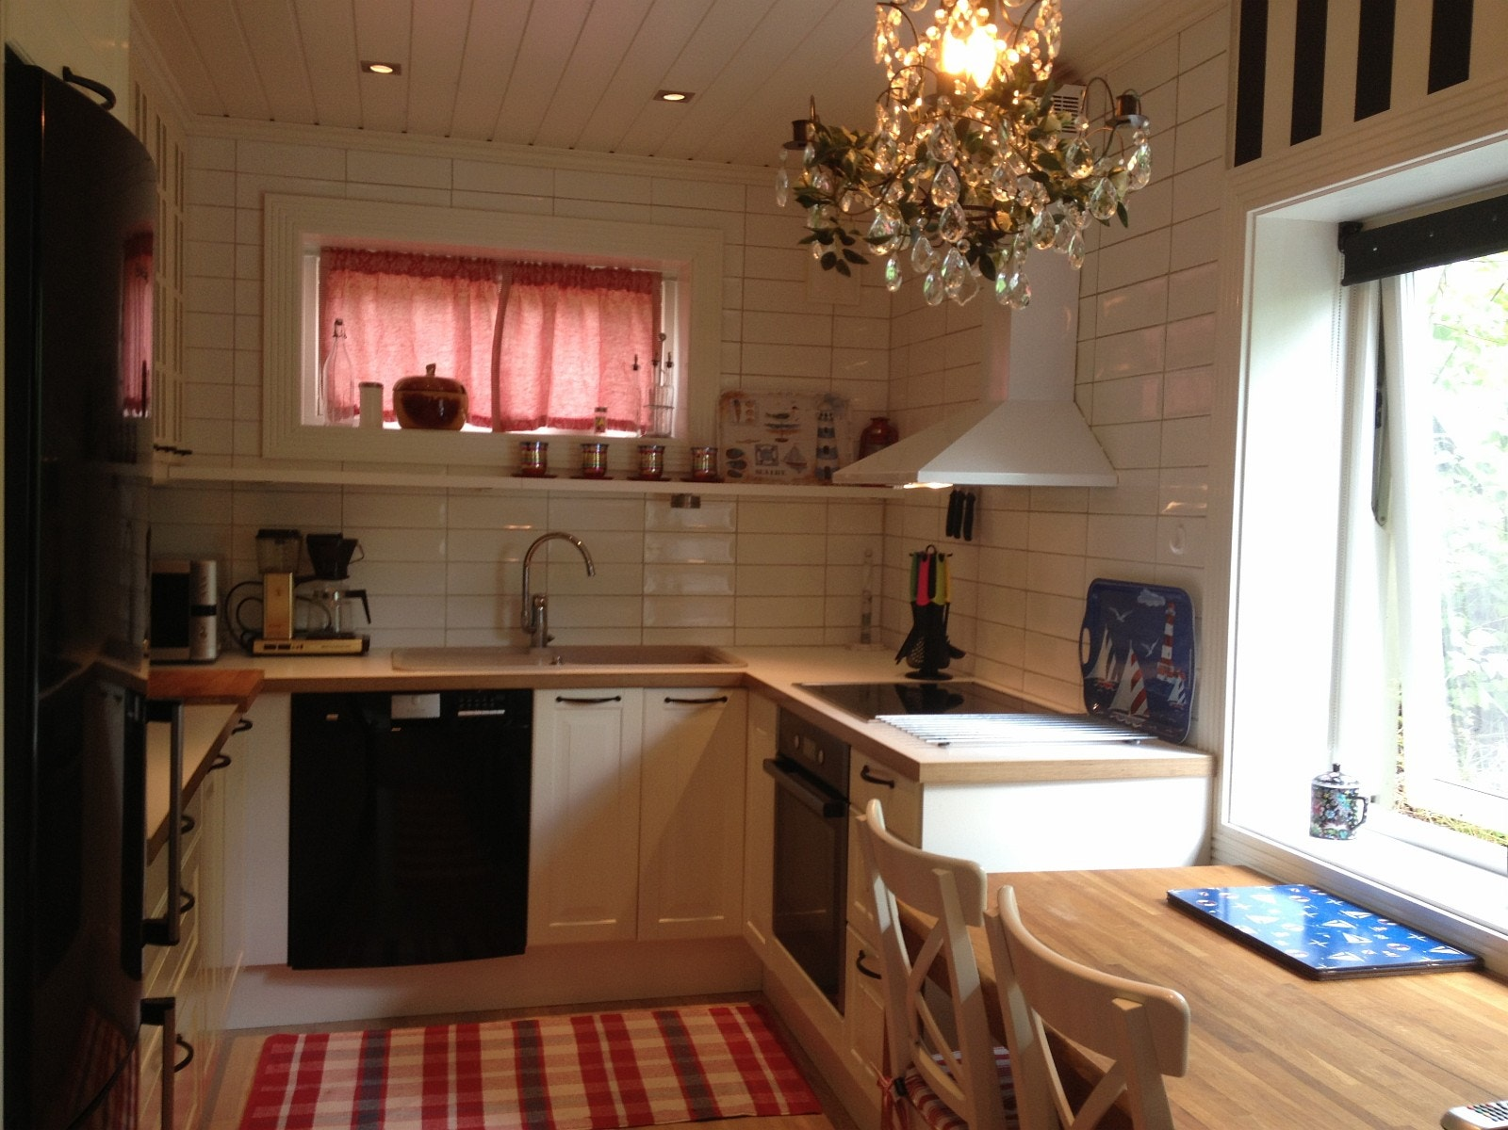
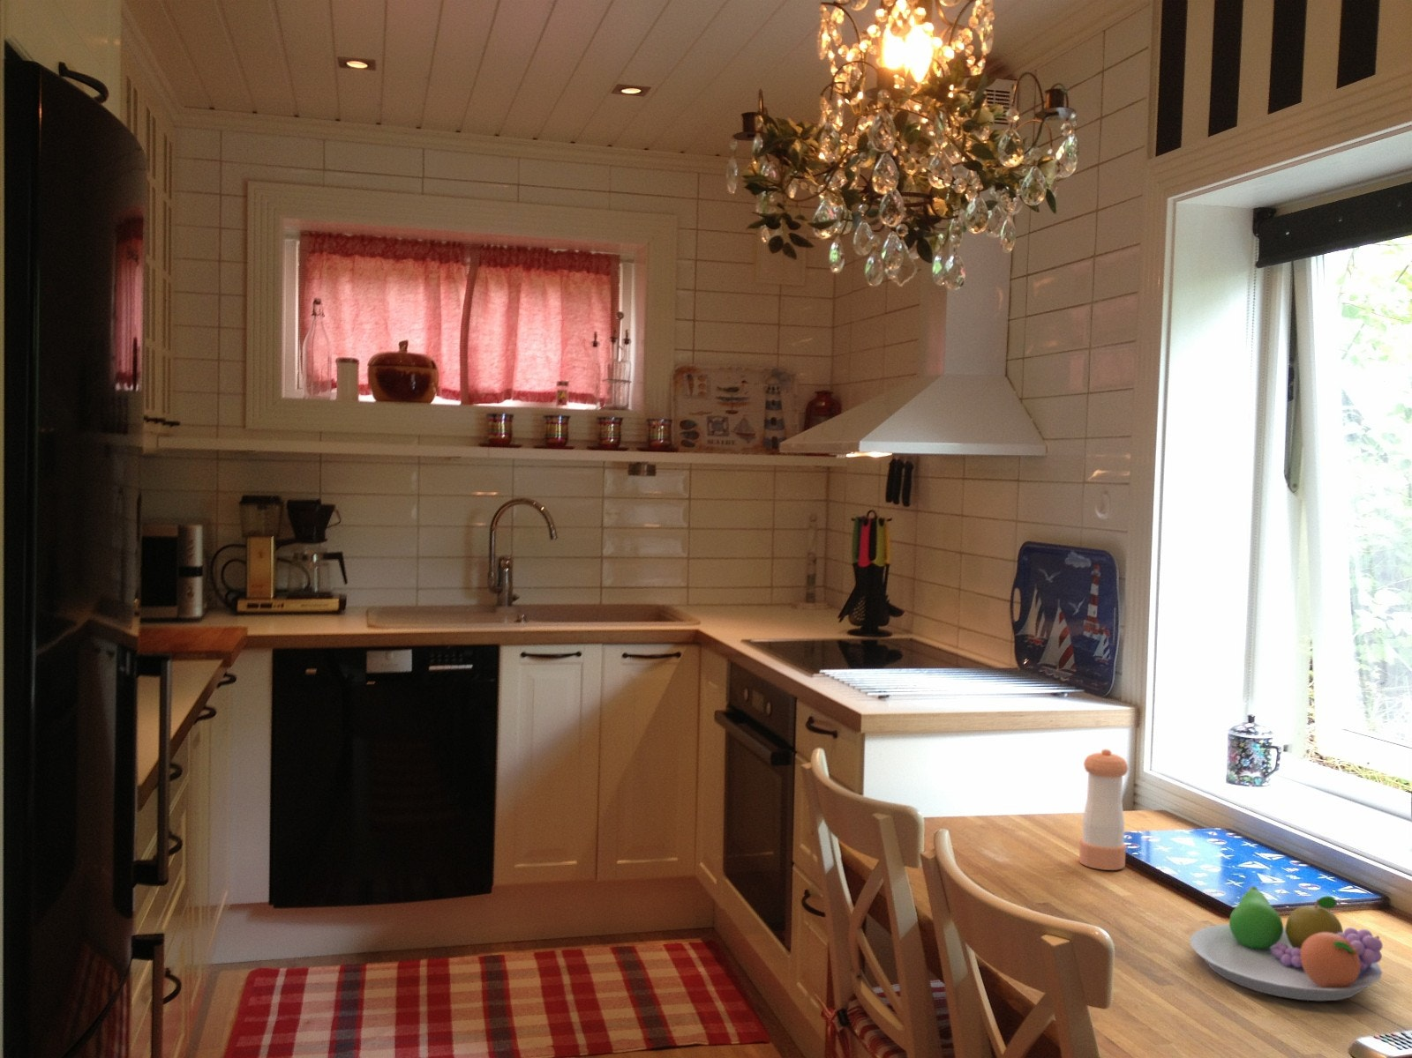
+ pepper shaker (1104, 806)
+ fruit bowl (1284, 936)
